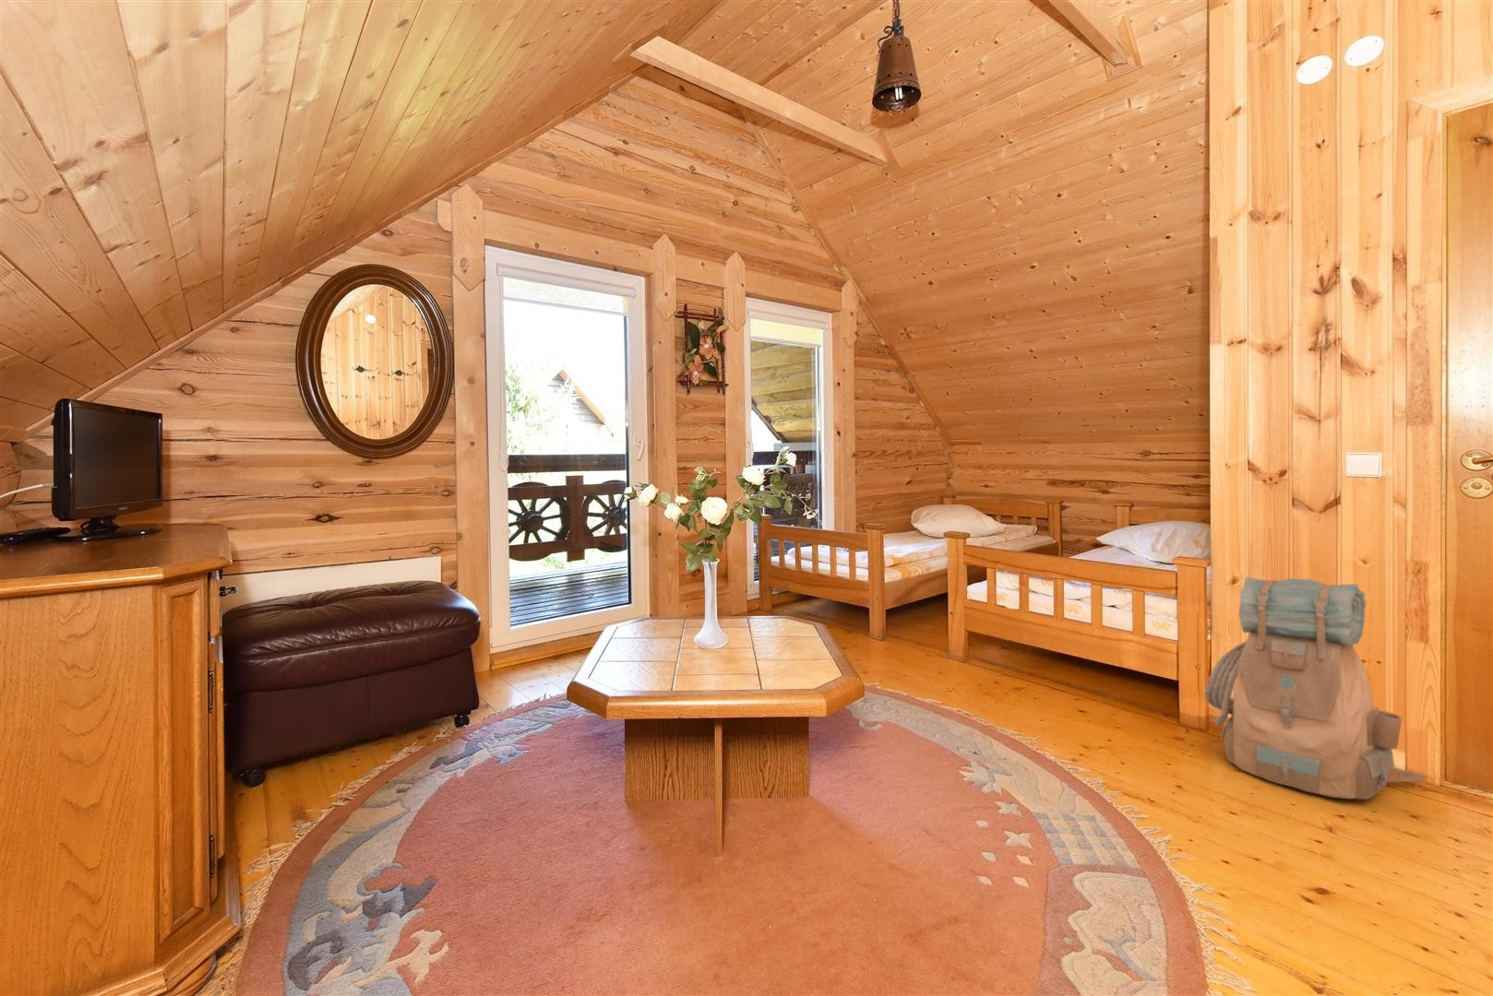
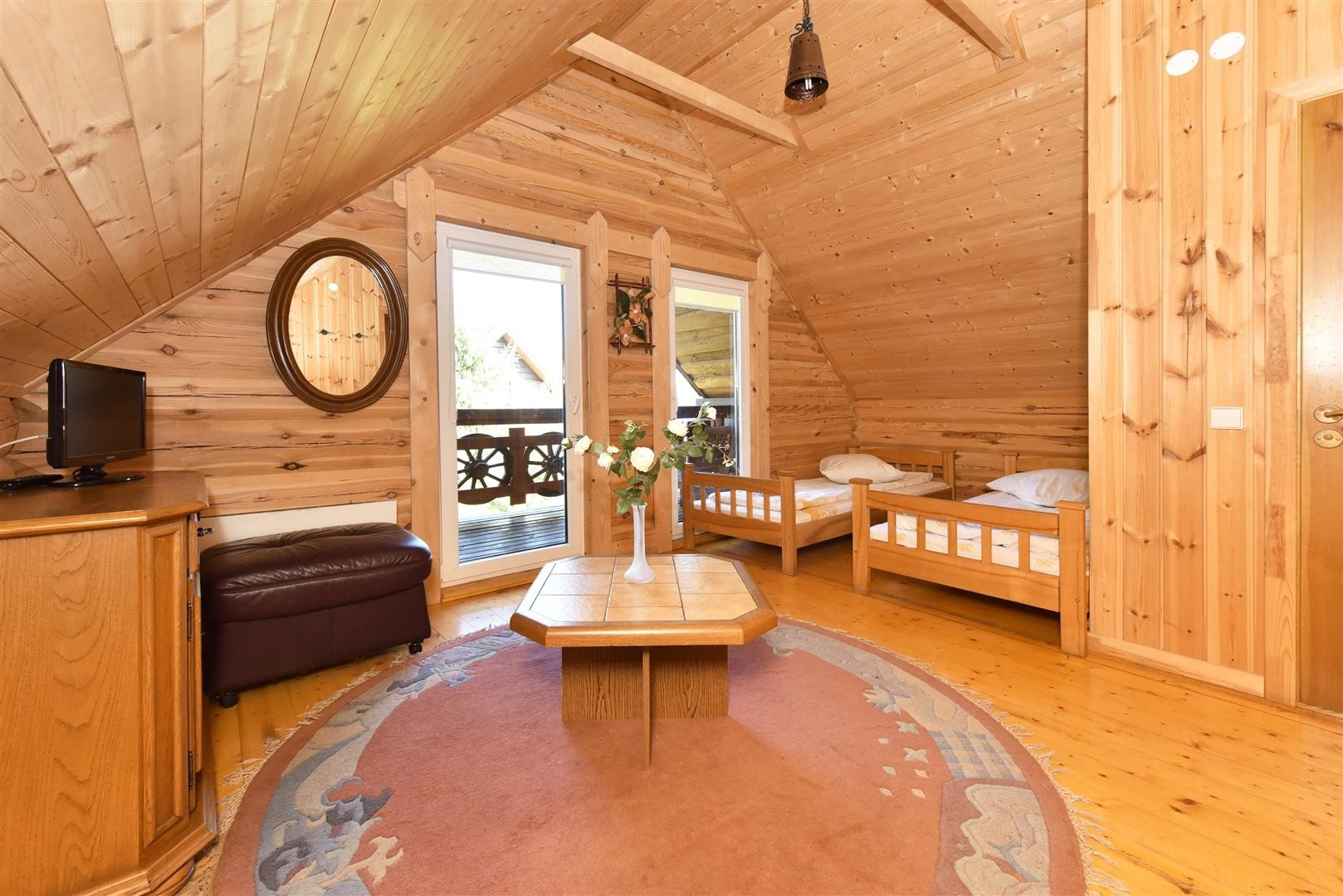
- backpack (1302, 674)
